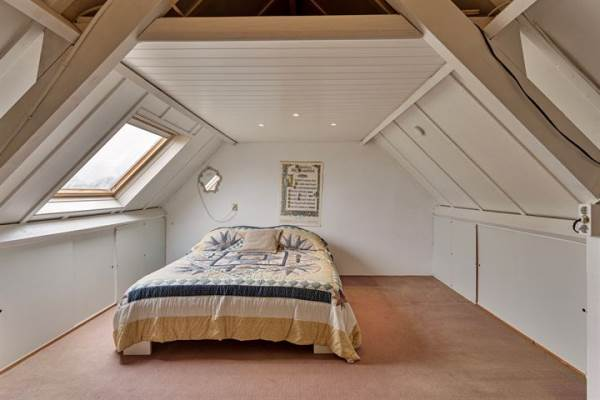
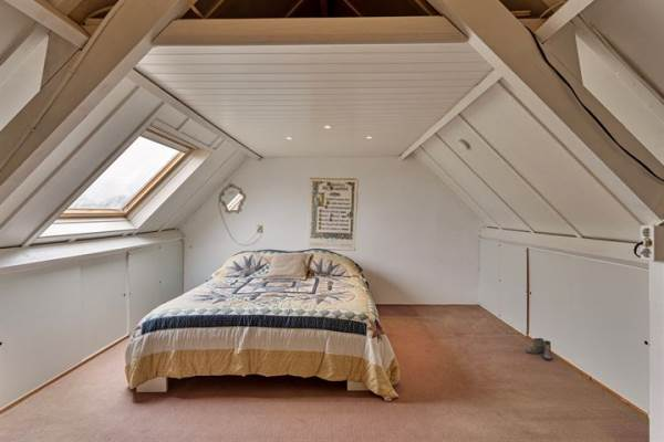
+ boots (540, 347)
